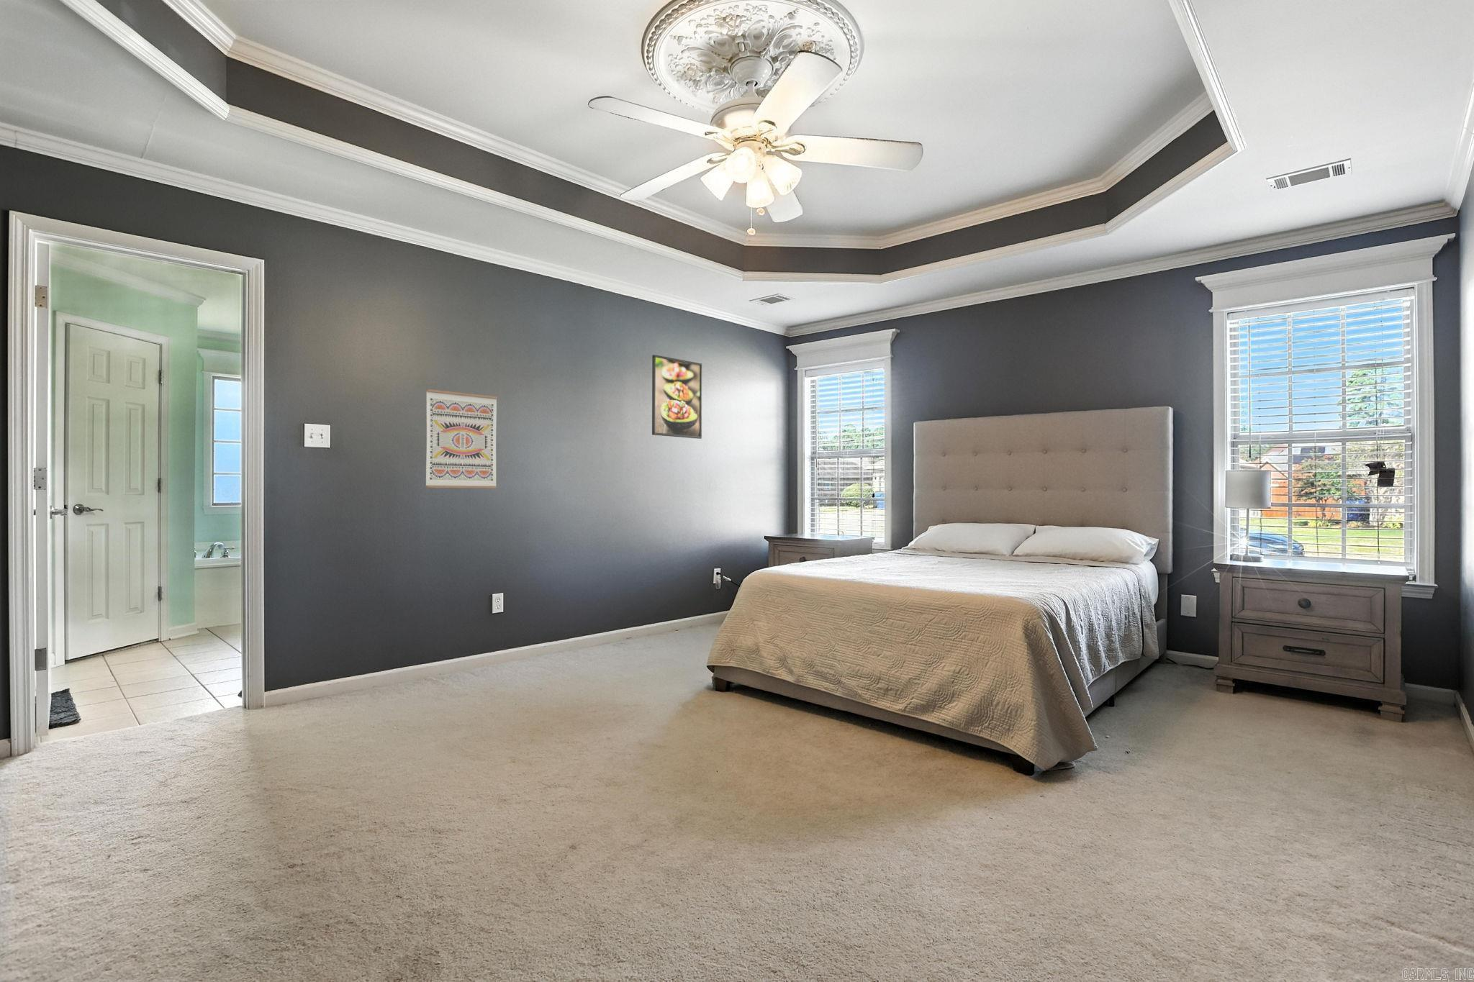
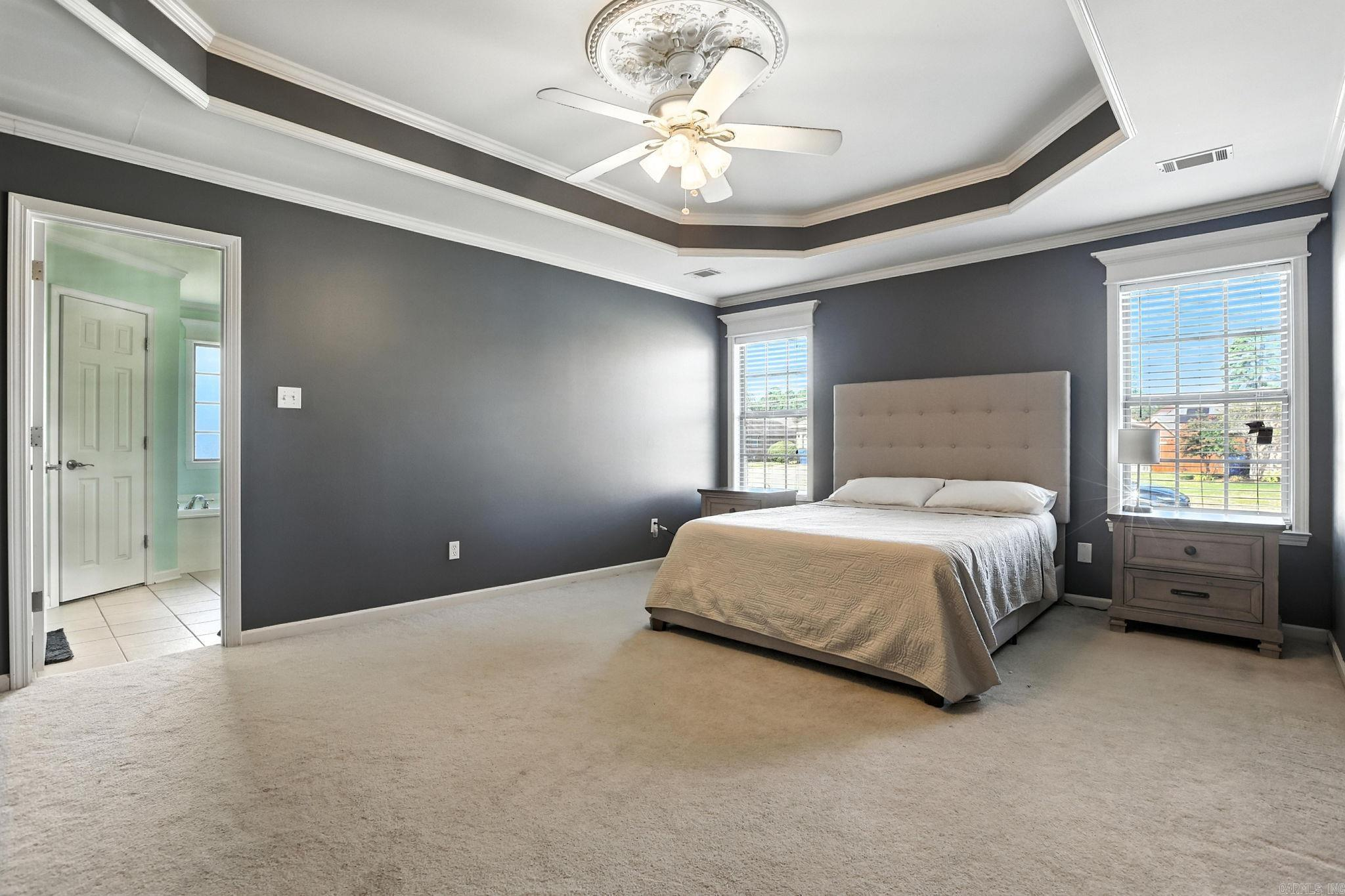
- wall art (462, 441)
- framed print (677, 398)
